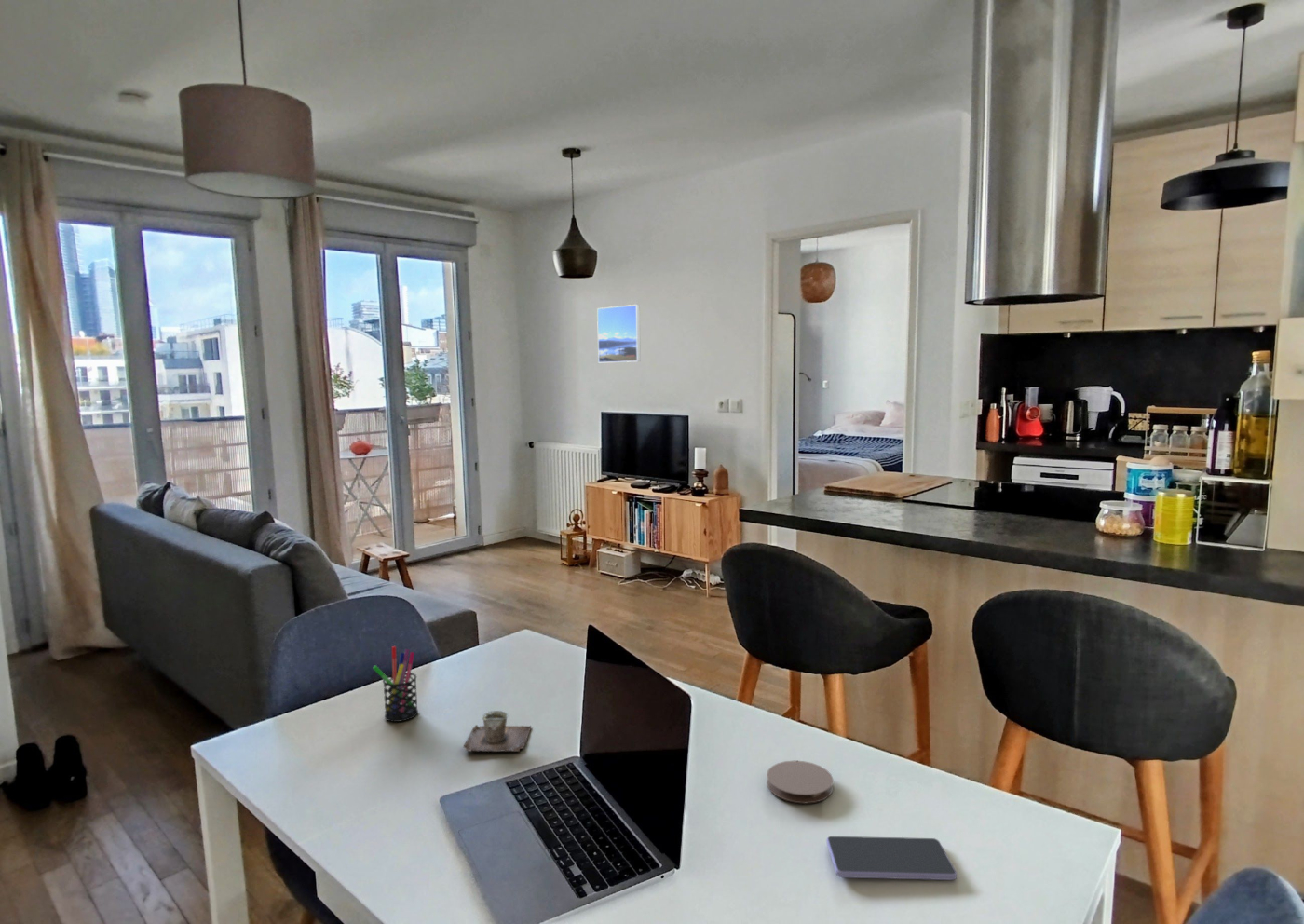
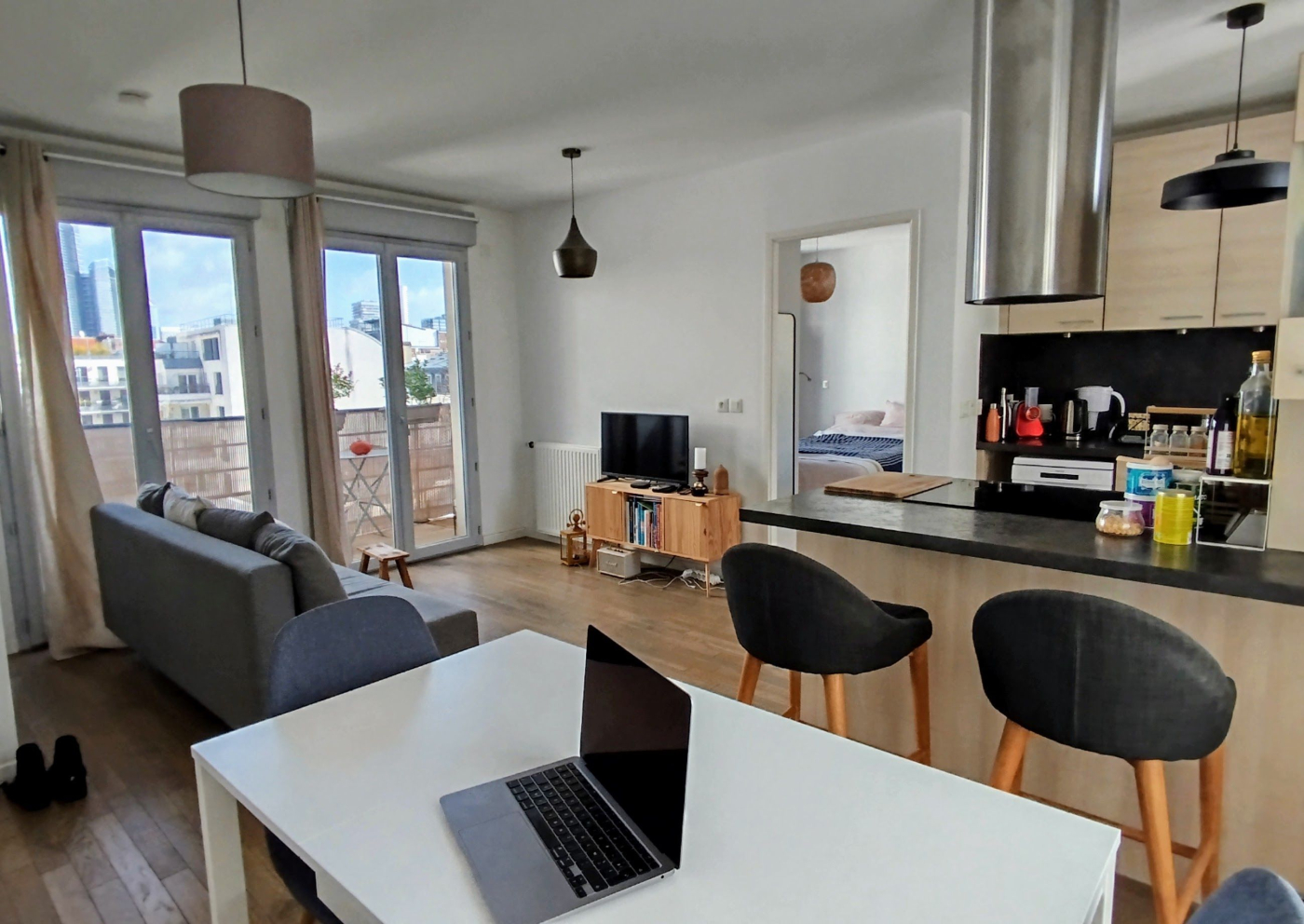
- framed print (618, 334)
- coaster (799, 781)
- pen holder (395, 683)
- cup (496, 727)
- smartphone (889, 857)
